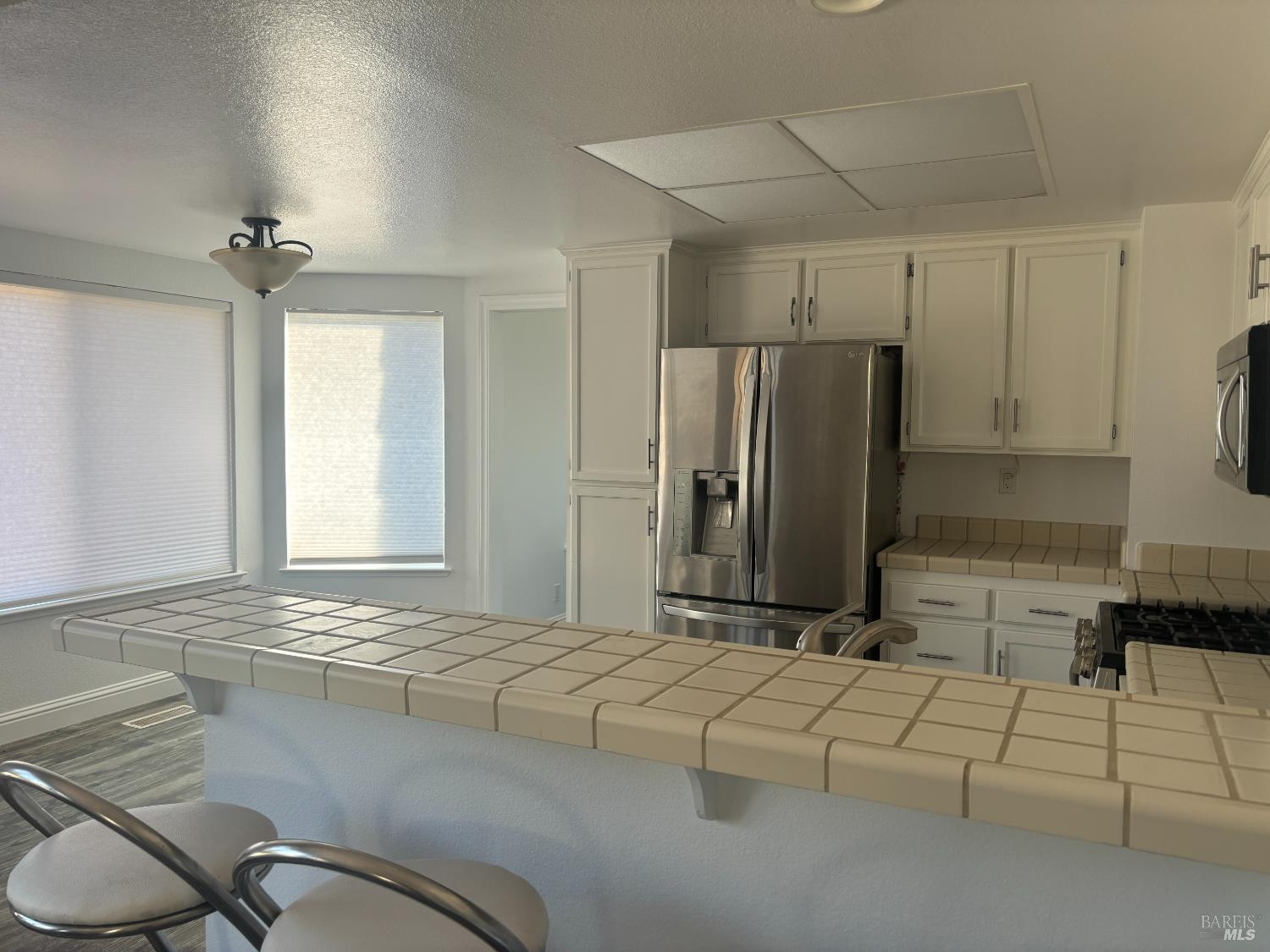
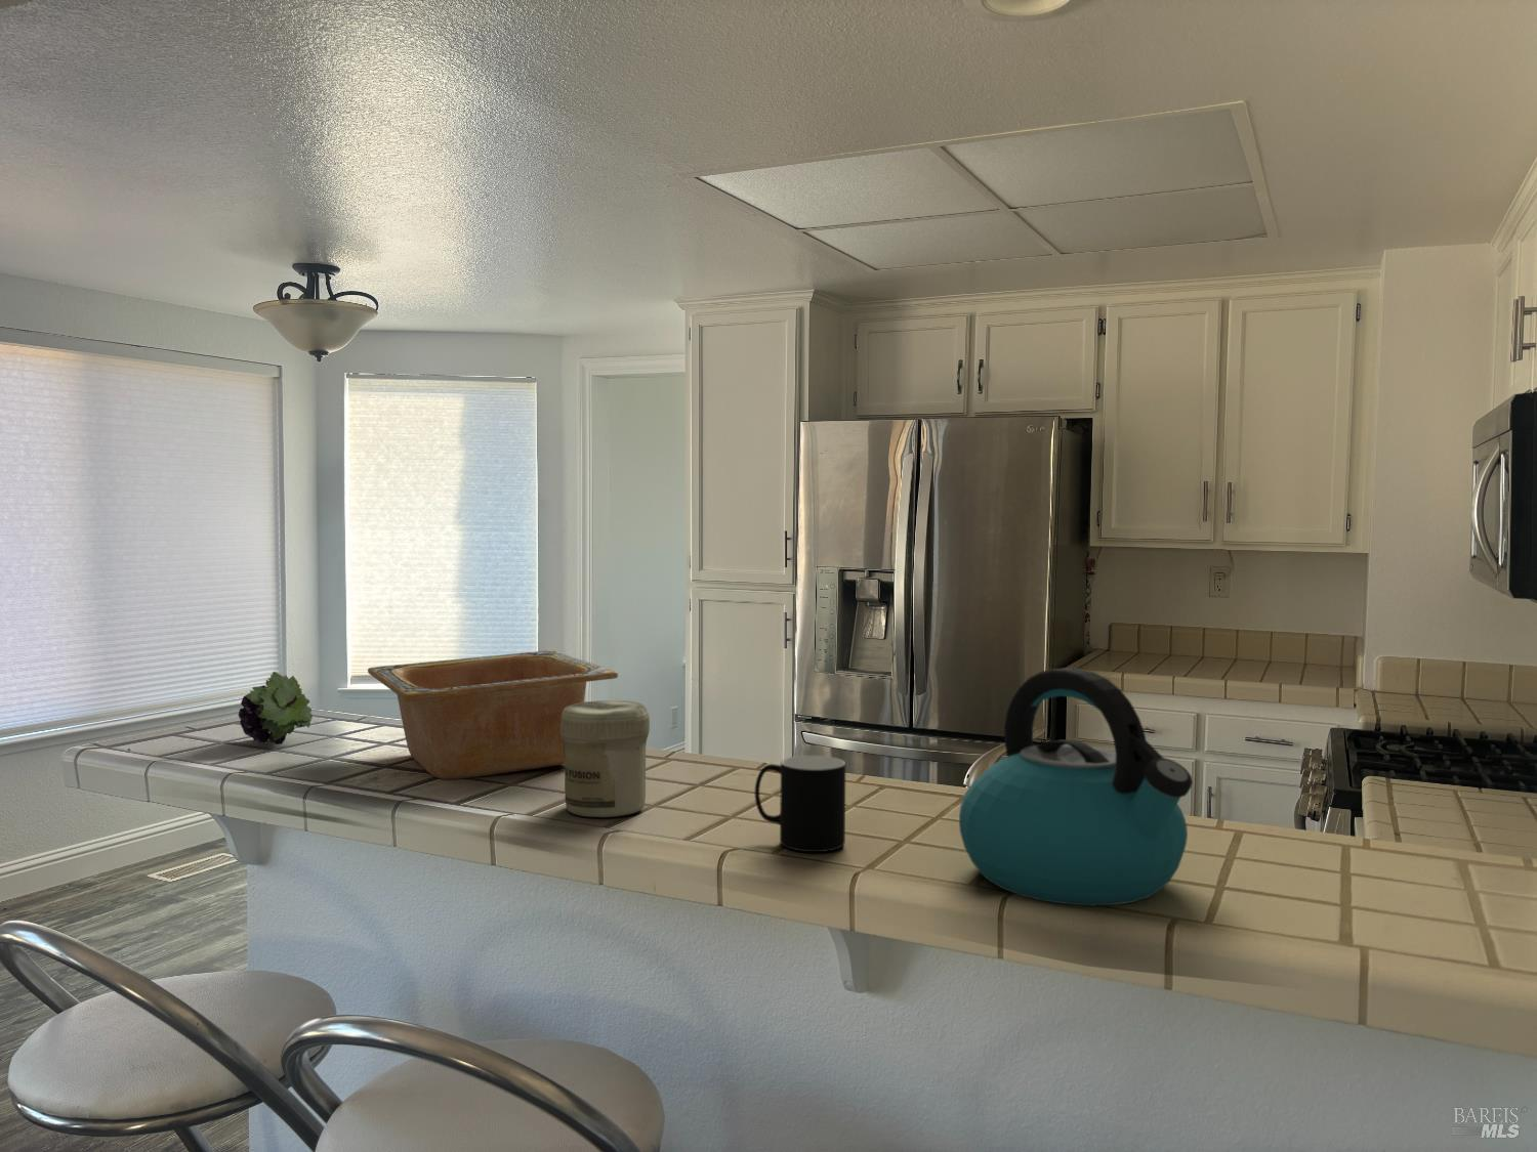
+ kettle (1082, 776)
+ jar (605, 756)
+ fruit (270, 709)
+ serving bowl (489, 714)
+ cup (799, 801)
